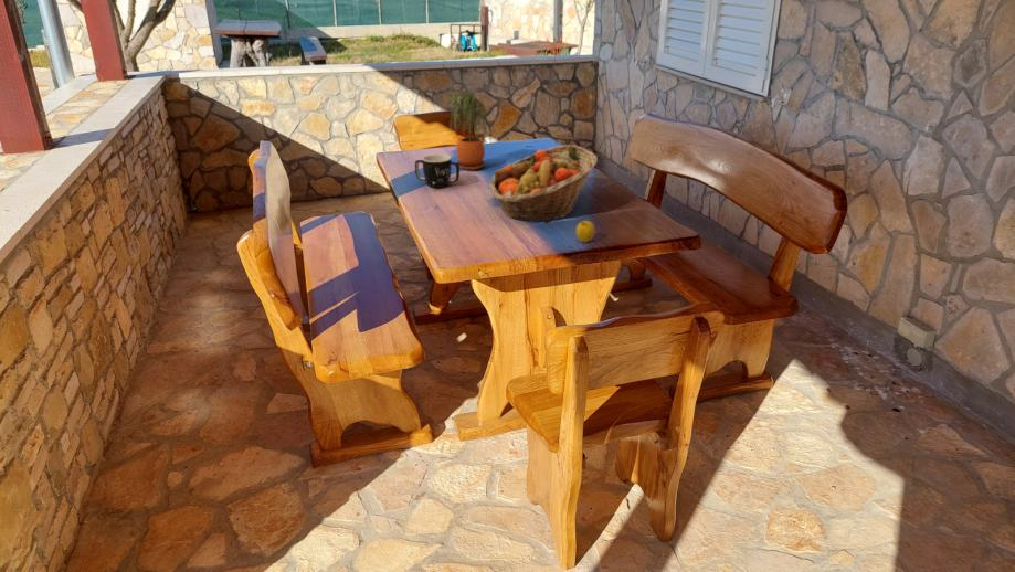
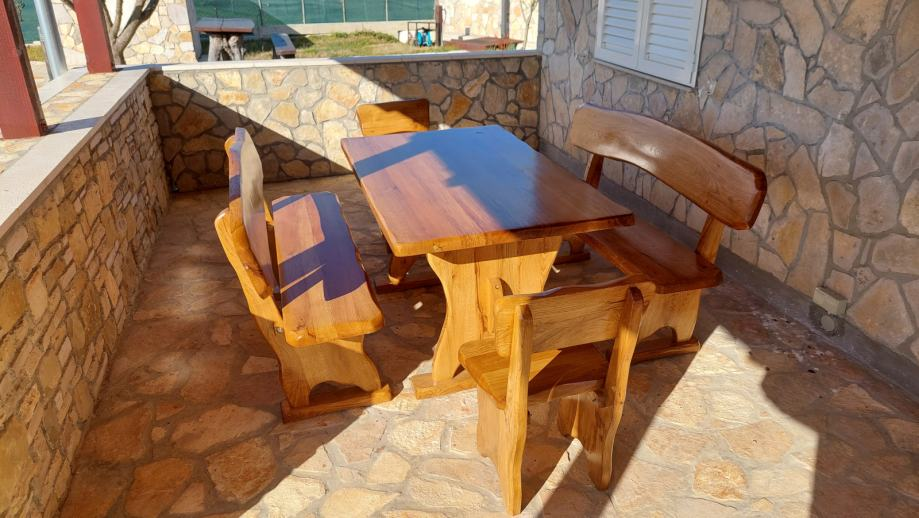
- mug (436, 171)
- apple (584, 231)
- potted plant (468, 130)
- fruit basket (541, 181)
